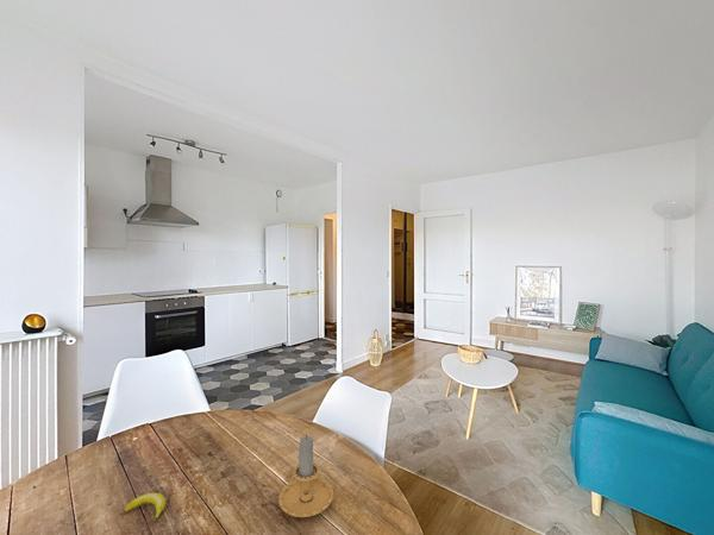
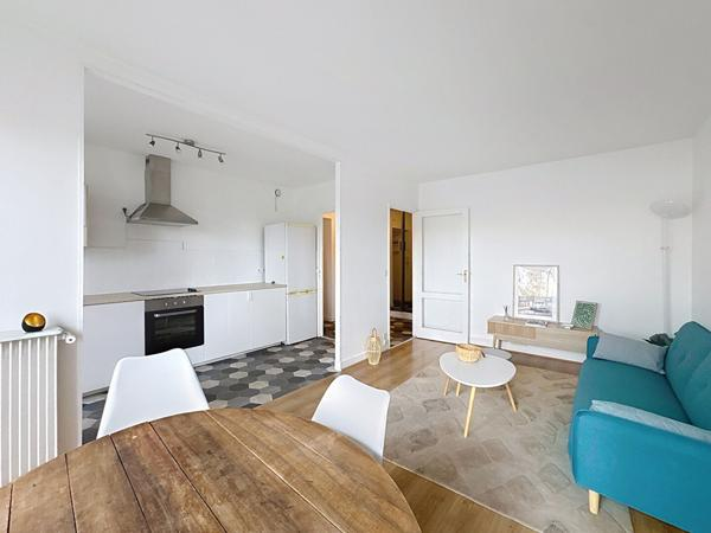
- candle (307, 465)
- banana (146, 503)
